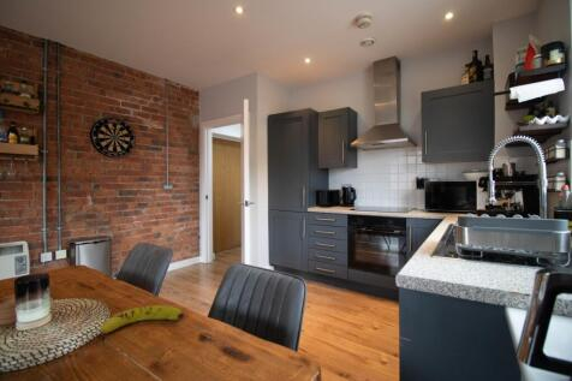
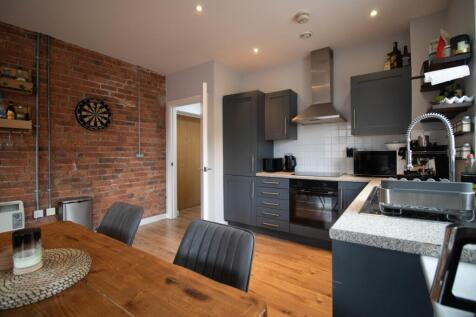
- fruit (144, 319)
